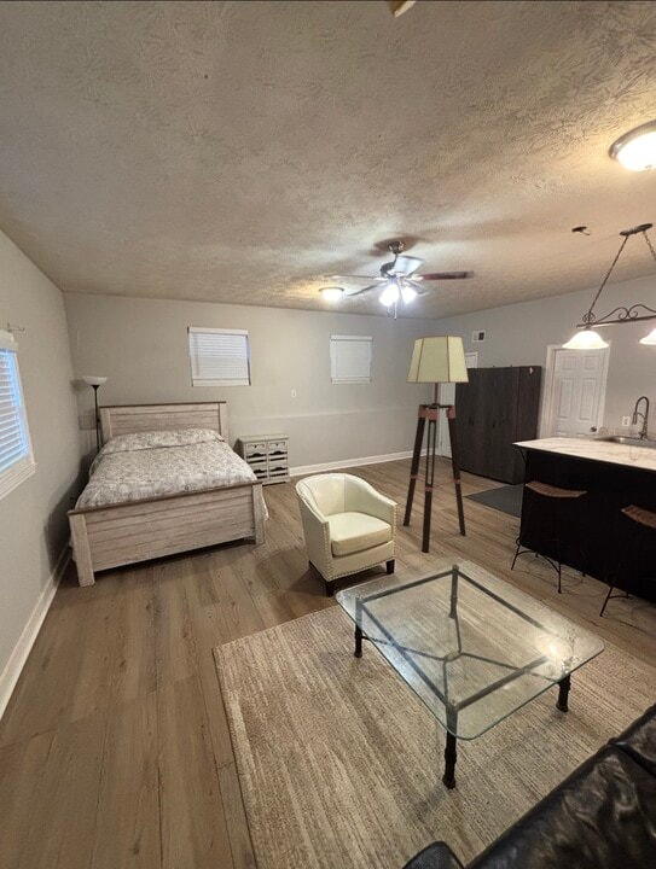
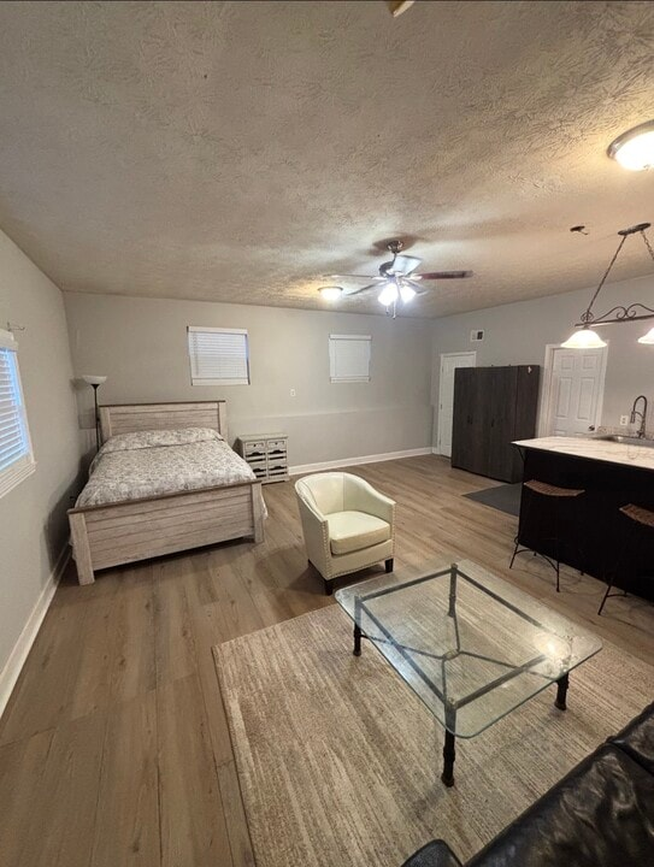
- floor lamp (429, 439)
